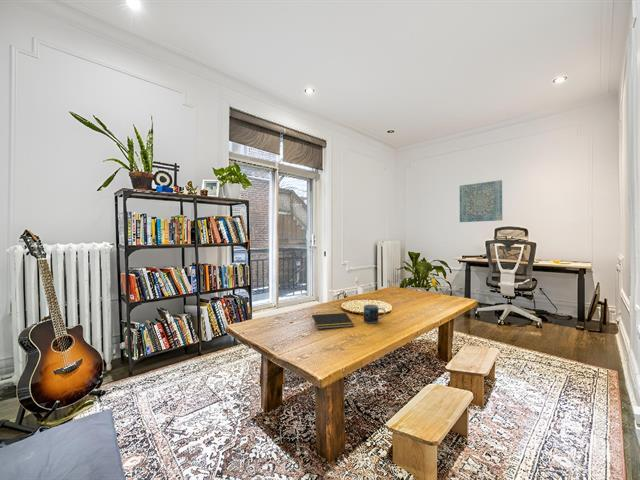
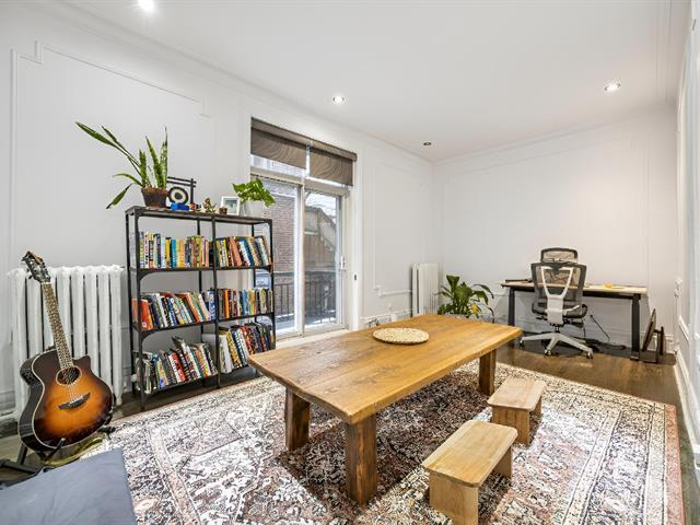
- mug (374, 314)
- notepad (332, 320)
- wall art (480, 202)
